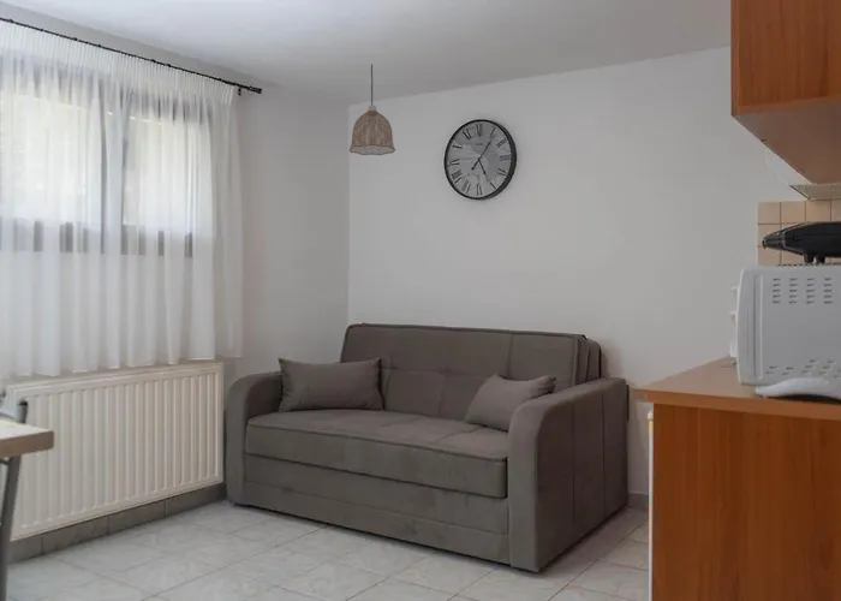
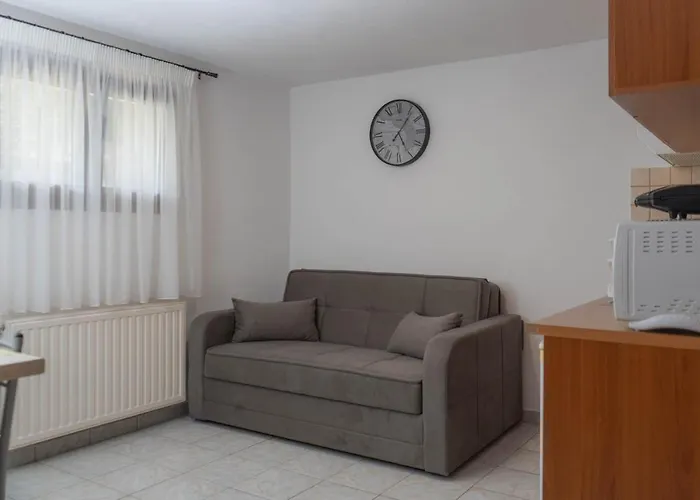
- pendant lamp (371, 107)
